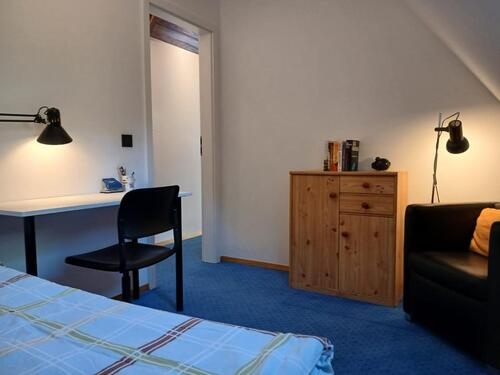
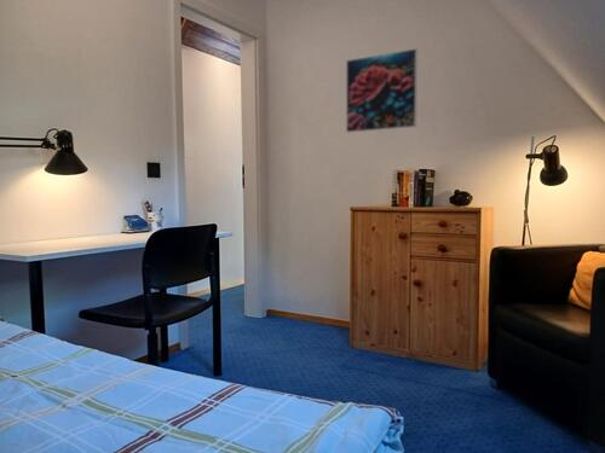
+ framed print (380, 92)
